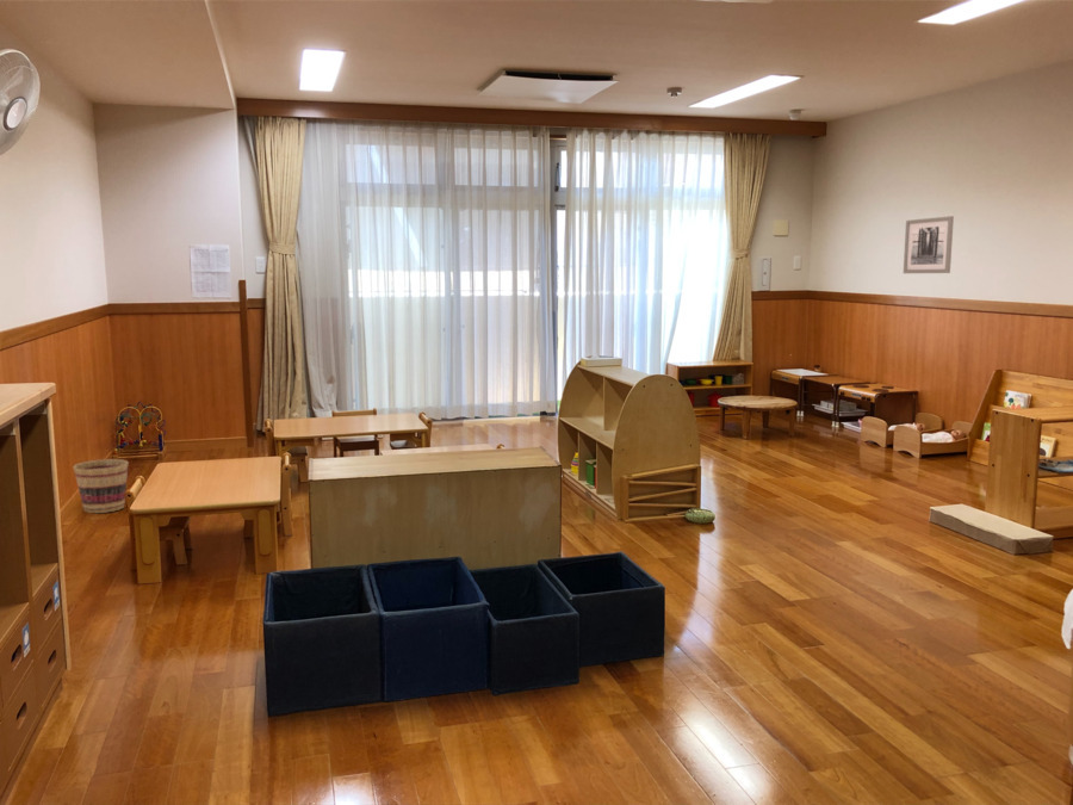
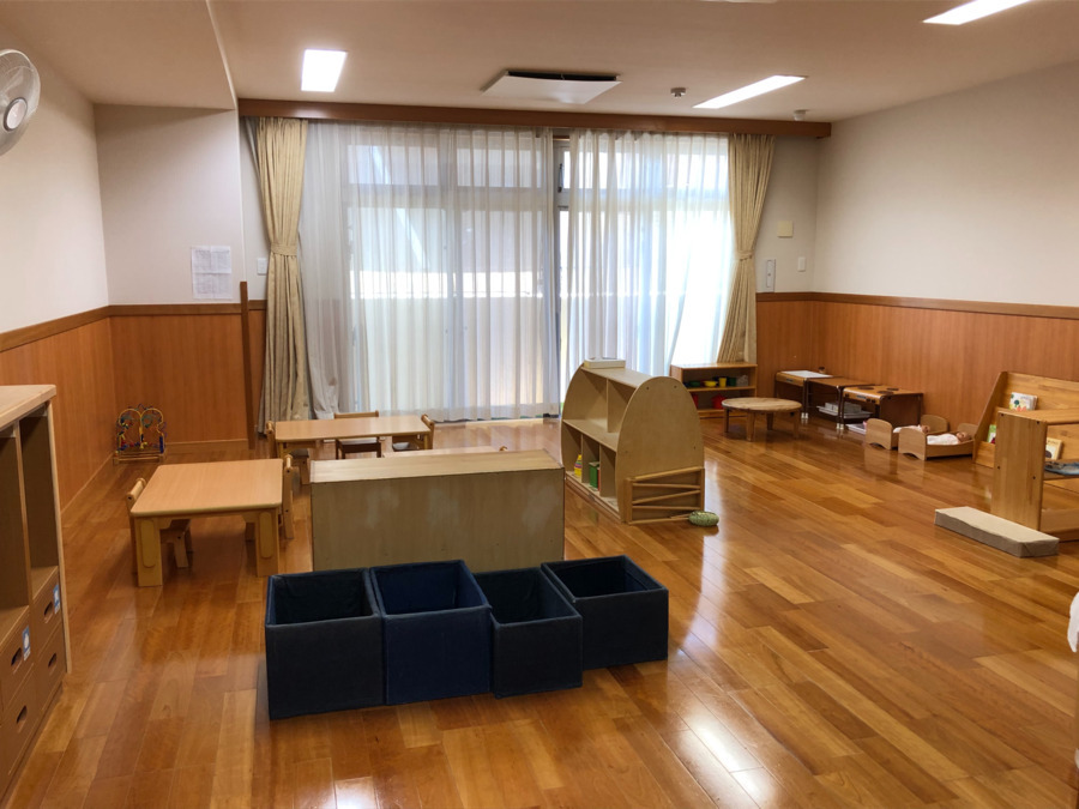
- wall art (926, 246)
- basket (103, 485)
